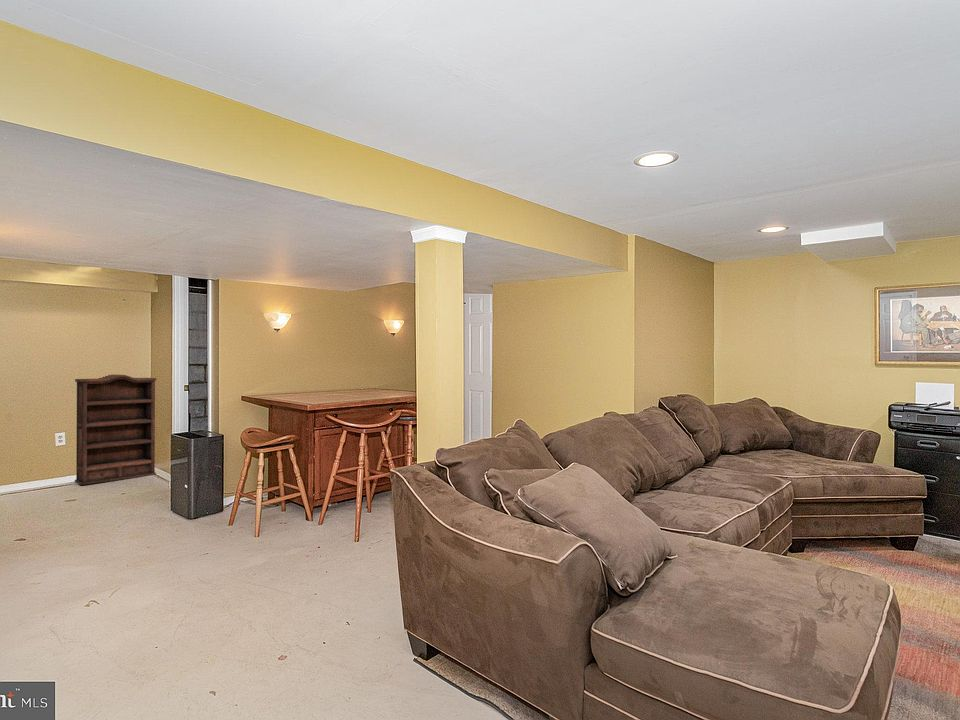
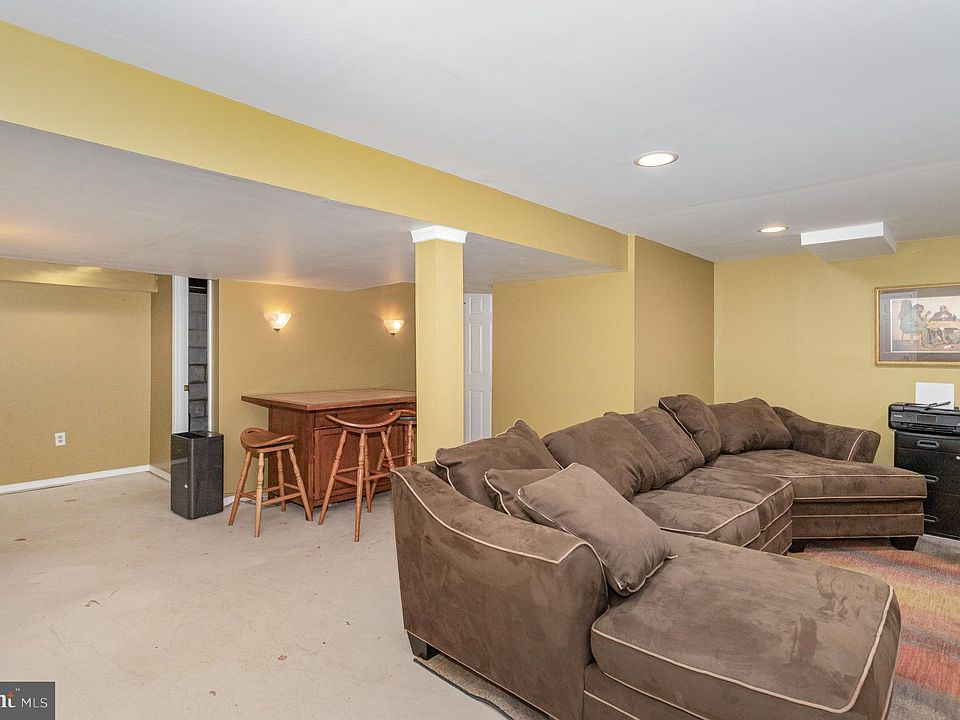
- bookshelf (116, 426)
